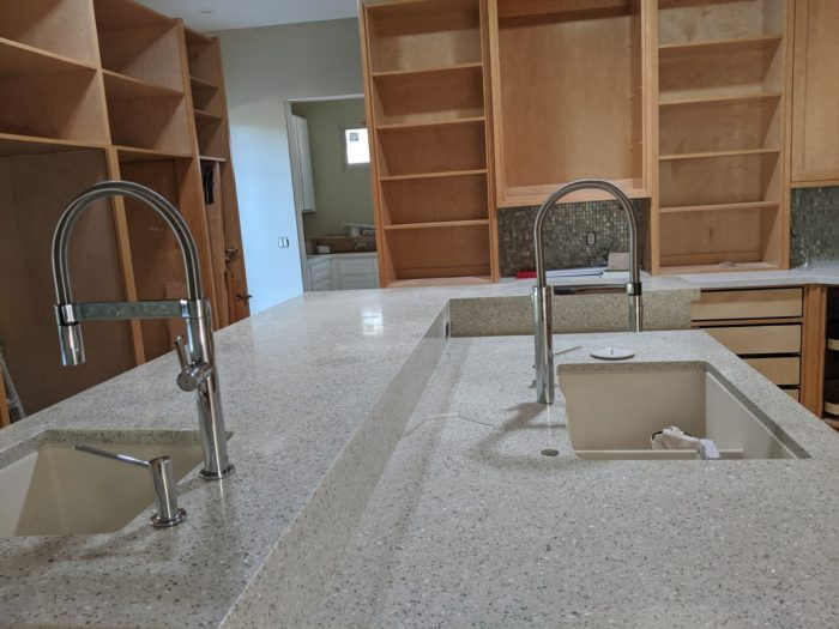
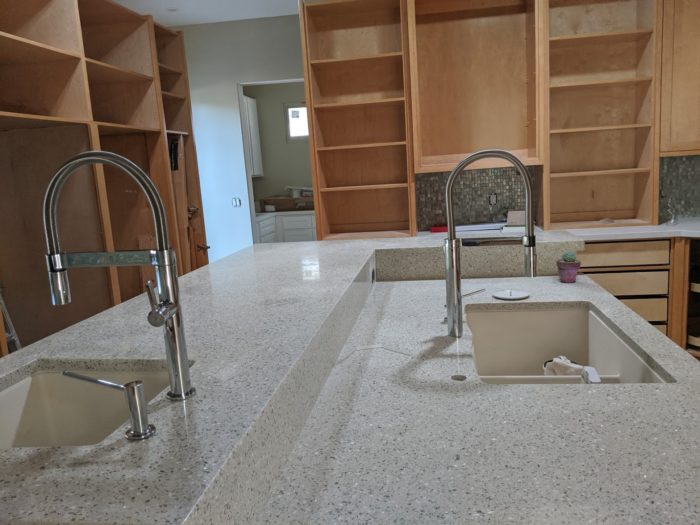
+ potted succulent (568, 266)
